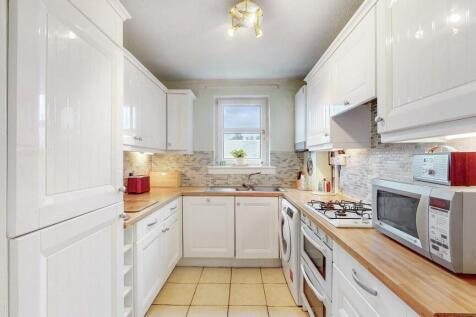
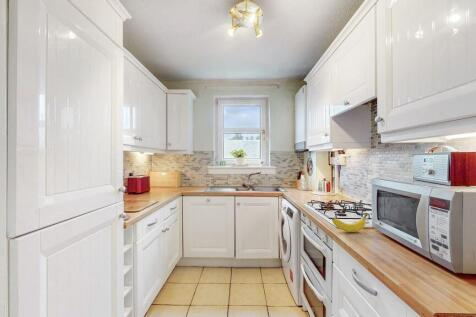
+ banana (350, 224)
